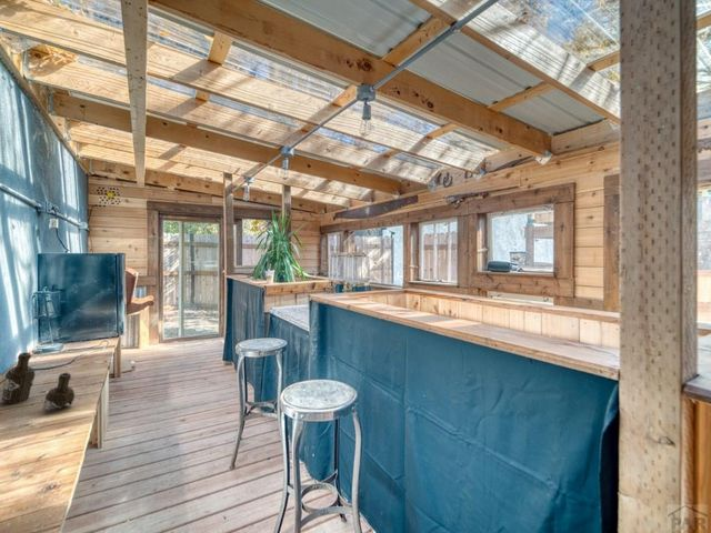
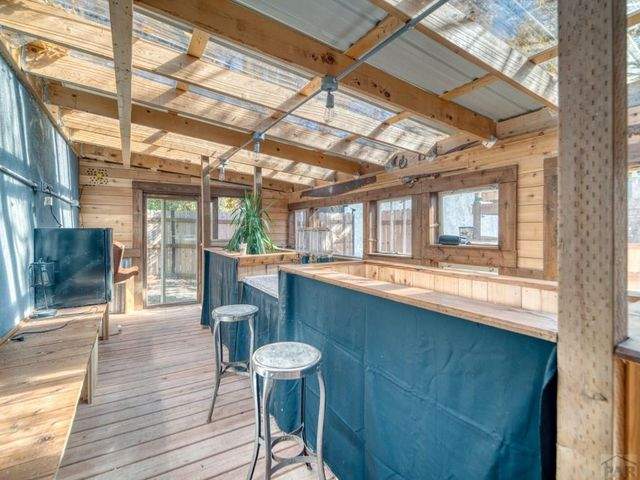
- beer bottle (33, 379)
